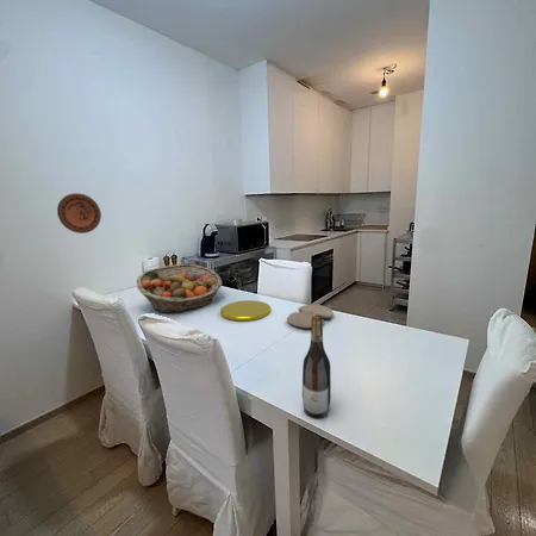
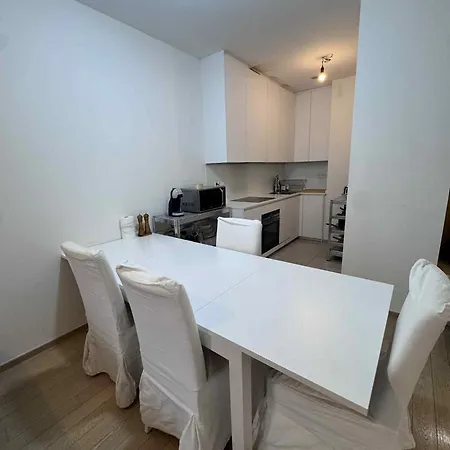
- decorative plate (80, 213)
- plate (245, 308)
- paint palette (310, 314)
- wine bottle (316, 363)
- fruit basket (181, 286)
